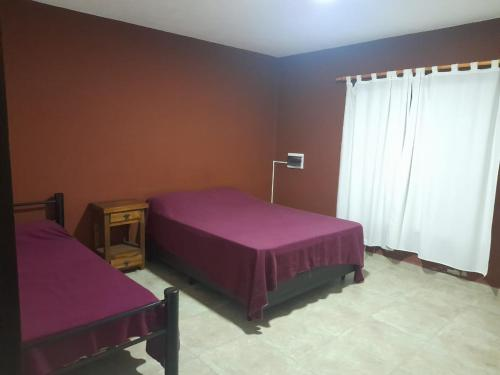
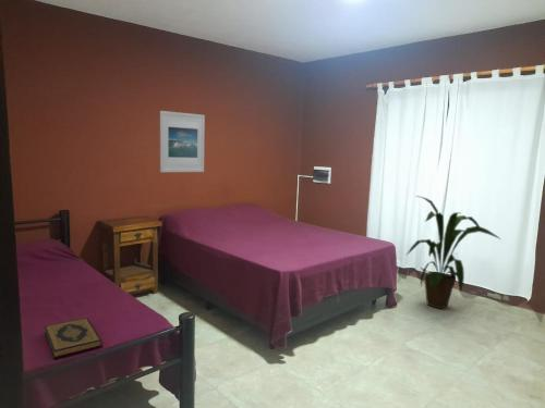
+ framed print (182, 143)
+ hardback book (72, 335)
+ house plant (451, 255)
